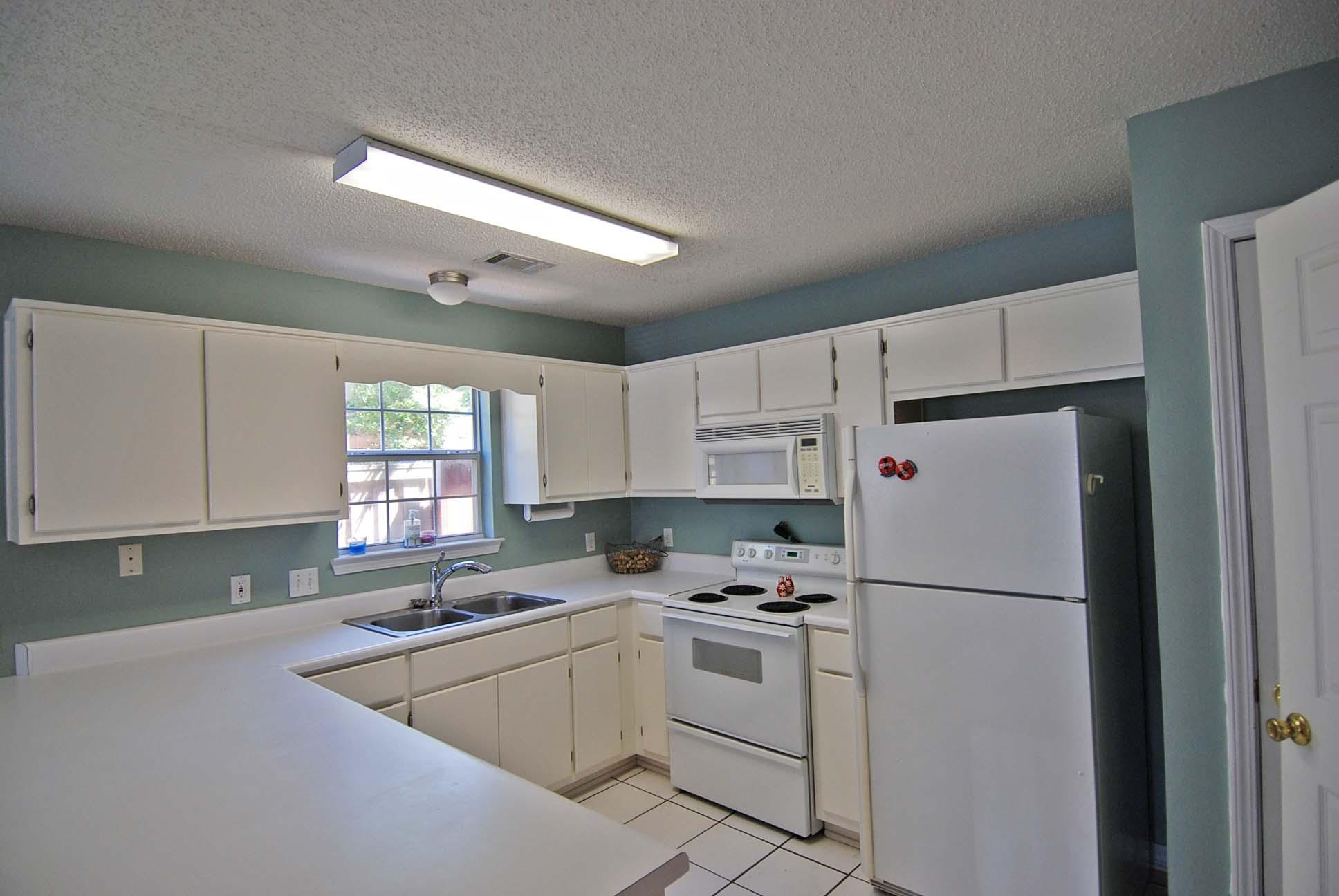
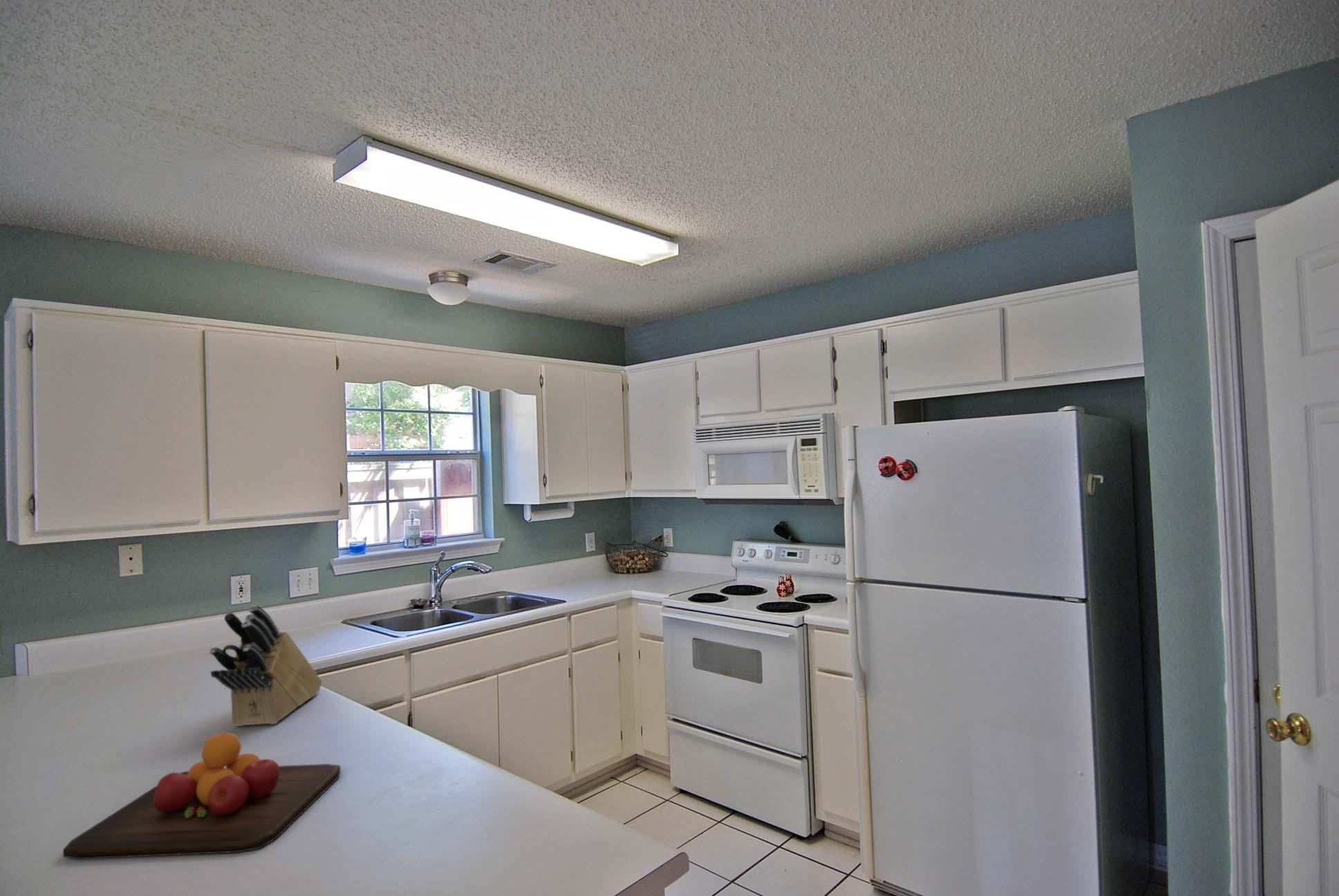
+ knife block (269, 655)
+ chopping board (216, 776)
